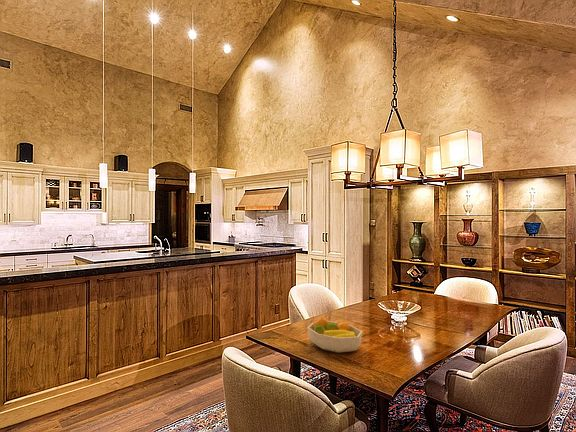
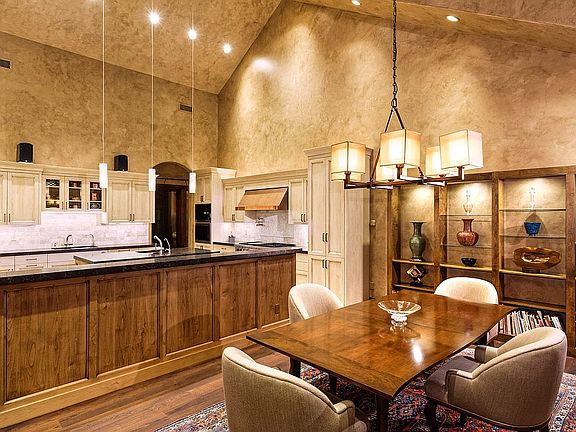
- fruit bowl (334, 333)
